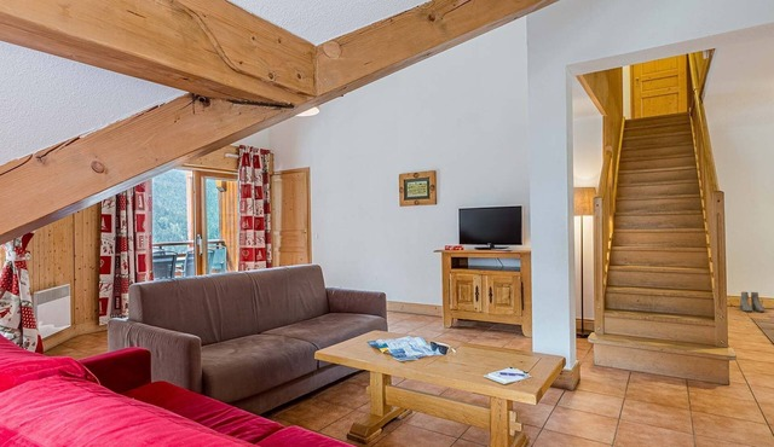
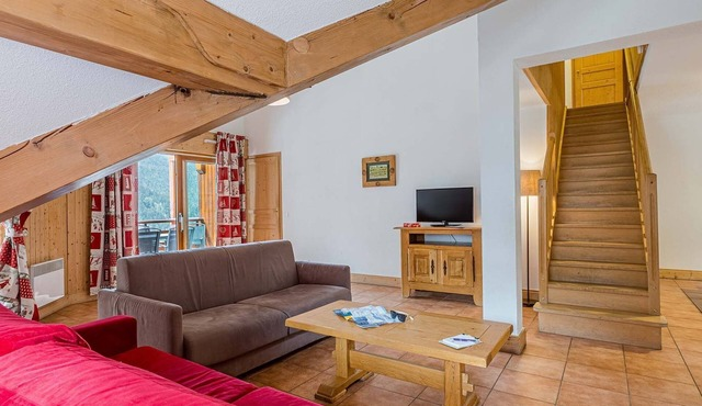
- boots (751, 301)
